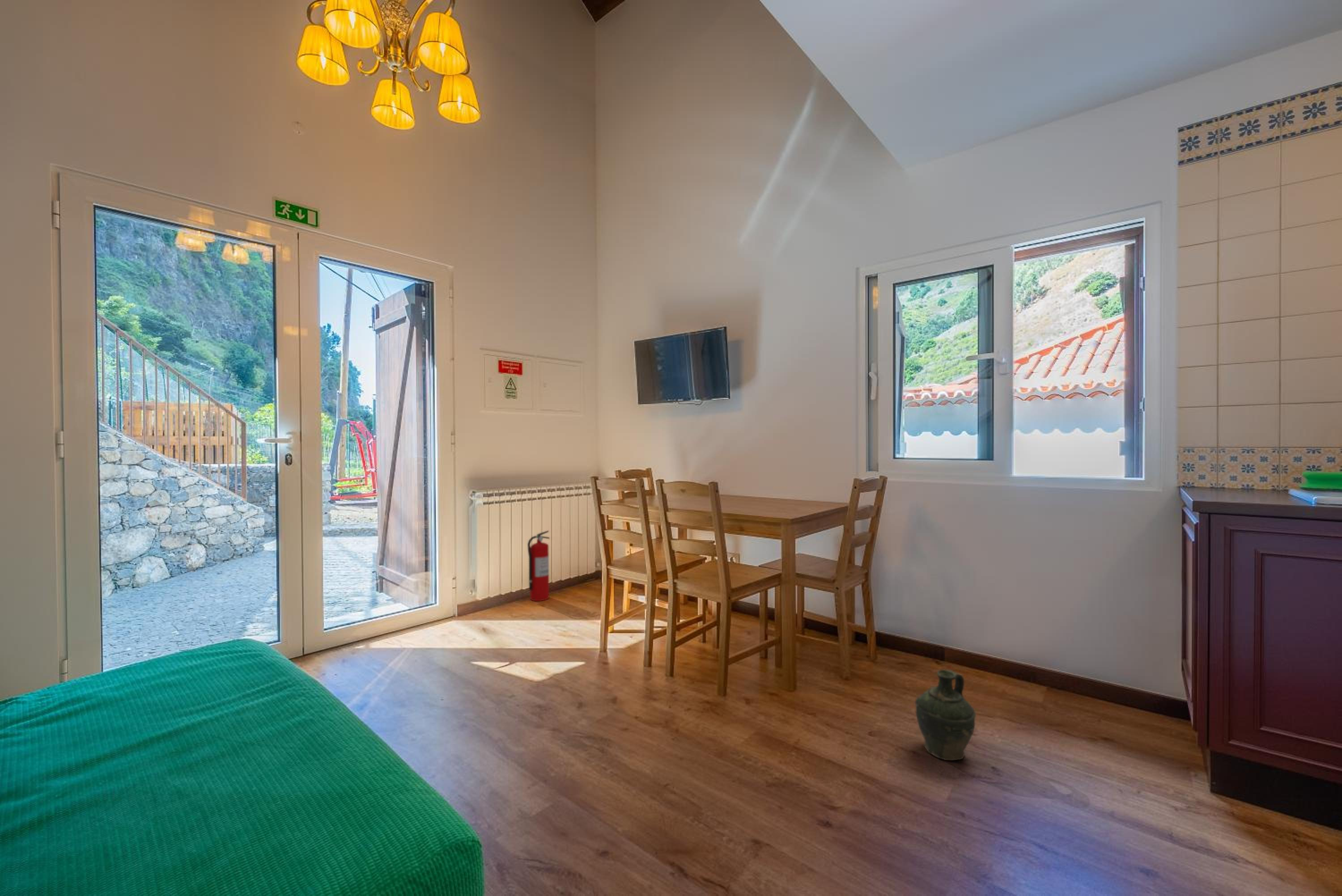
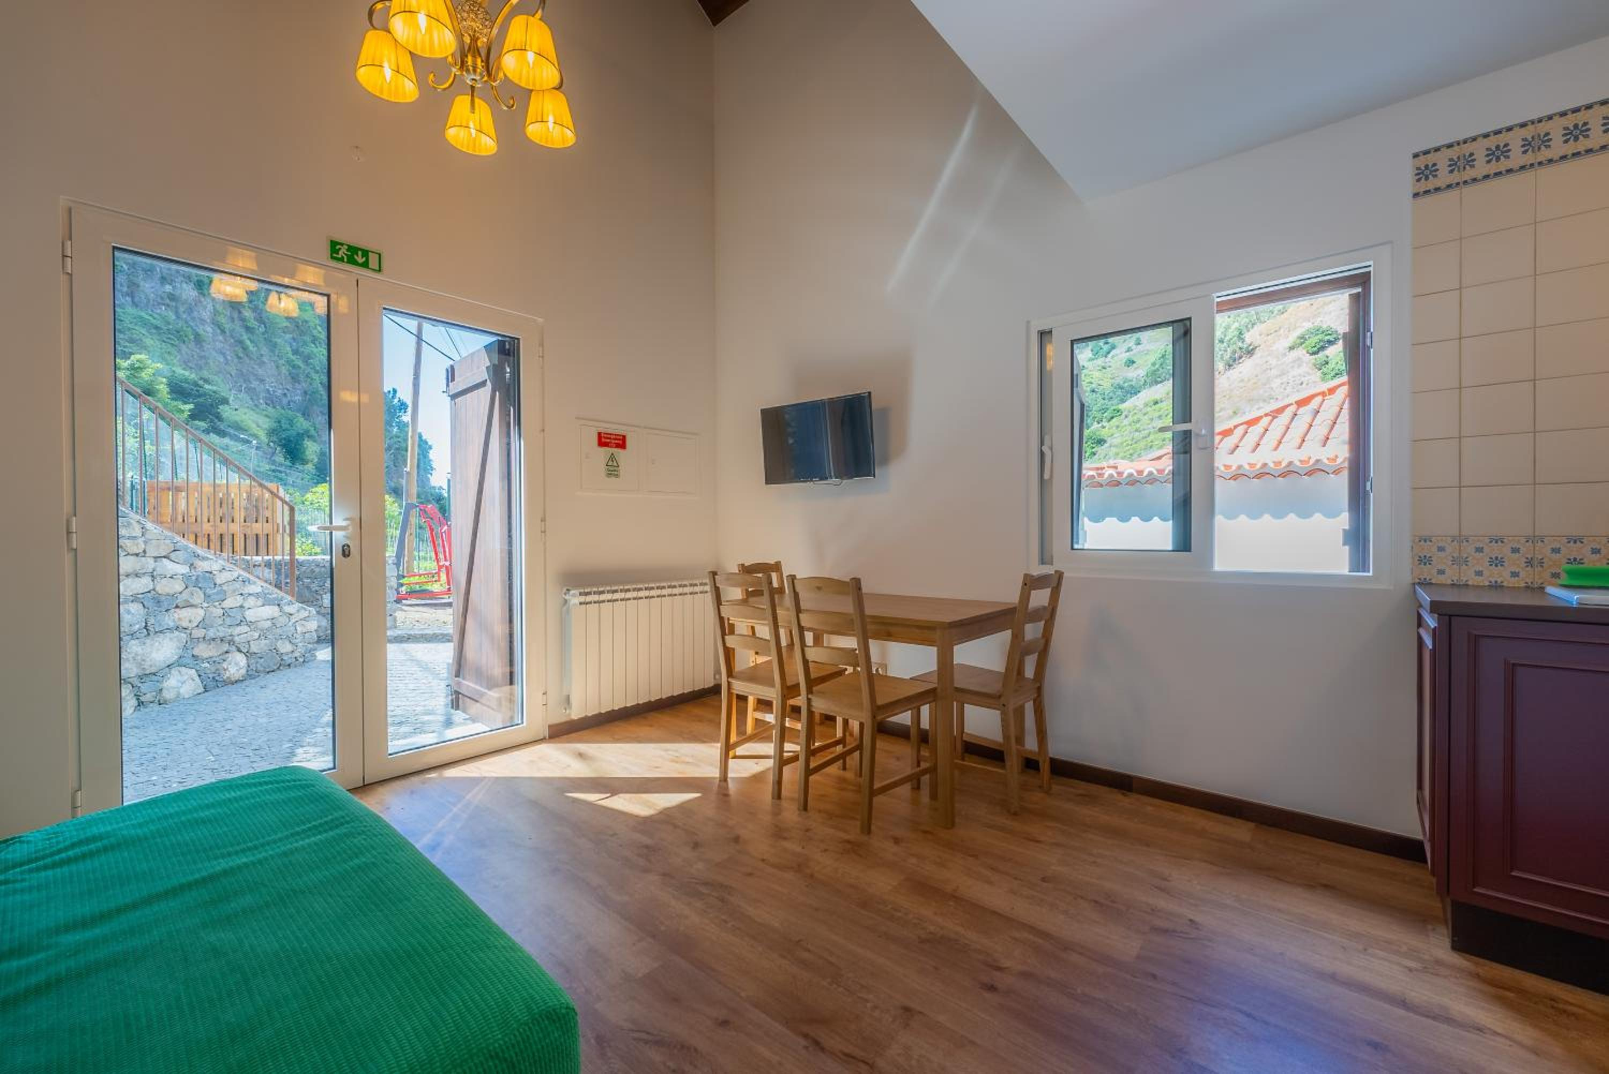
- fire extinguisher (539, 565)
- ceramic jug (945, 712)
